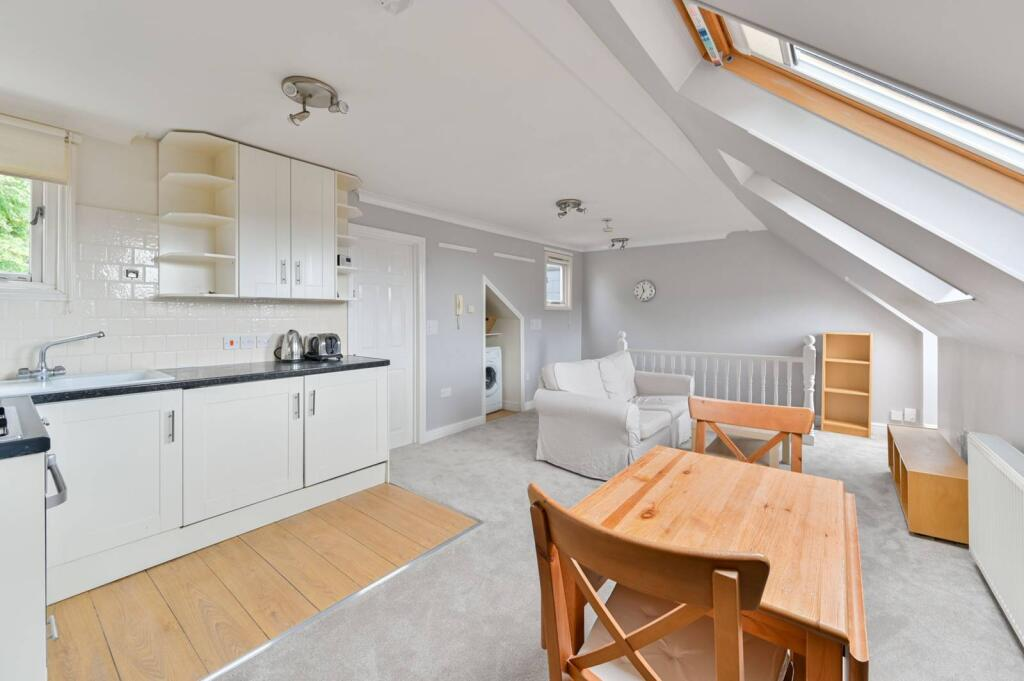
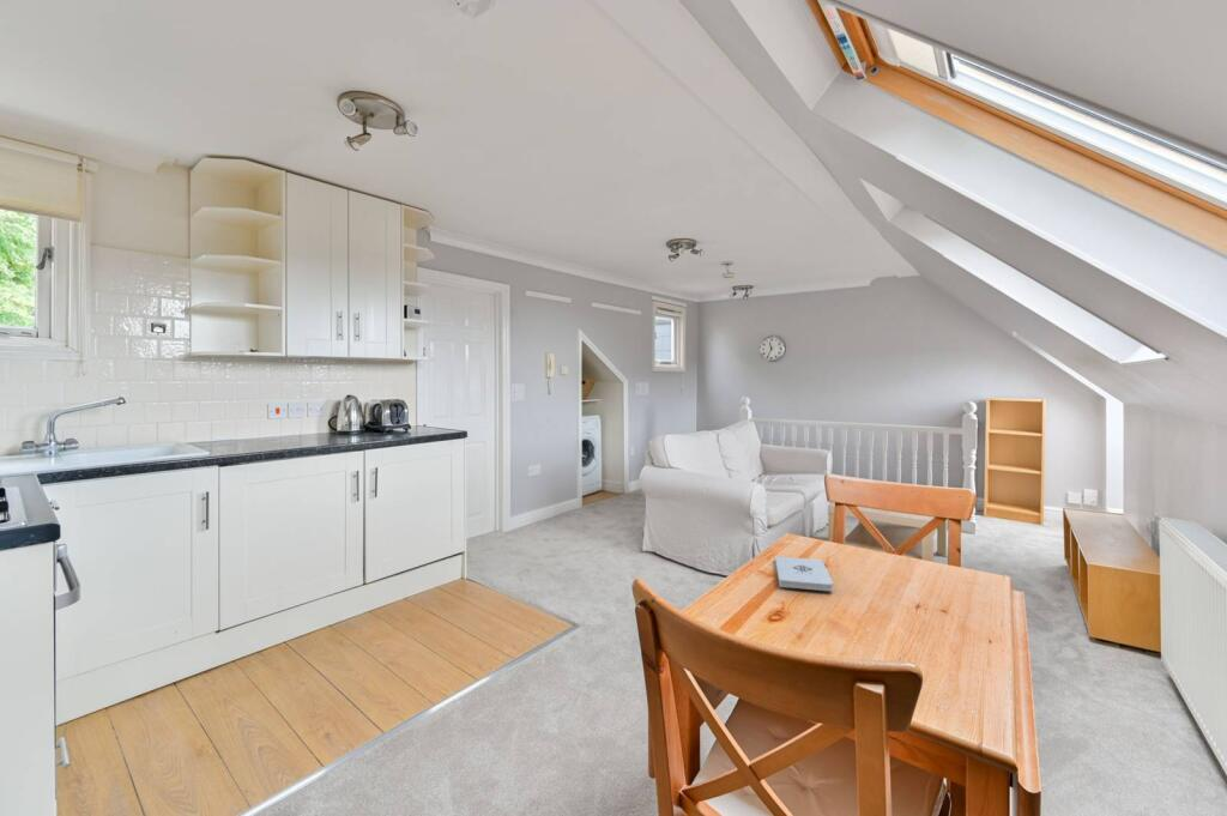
+ notepad (802, 572)
